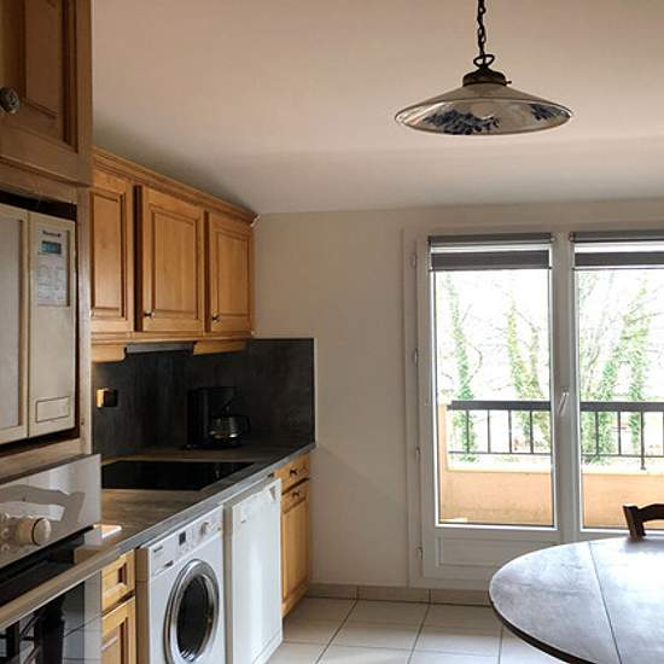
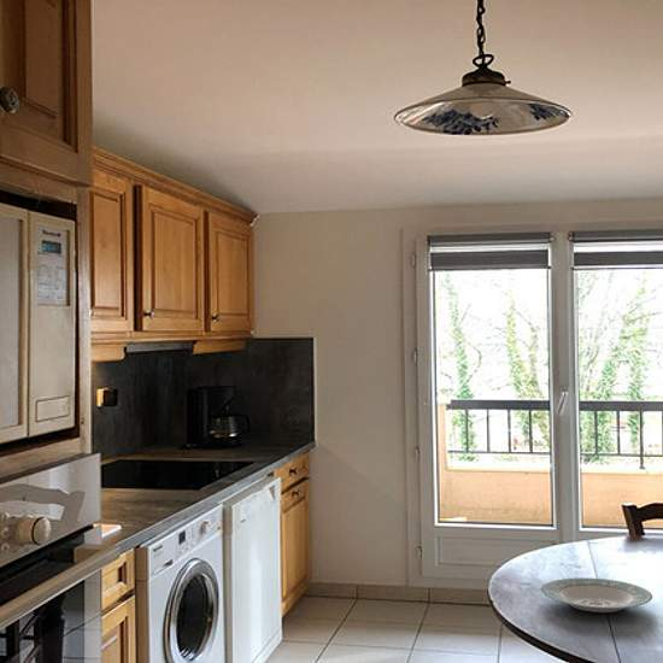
+ plate (595, 598)
